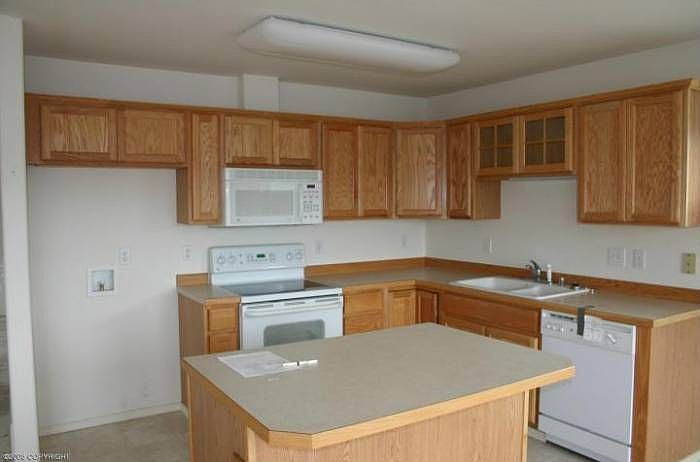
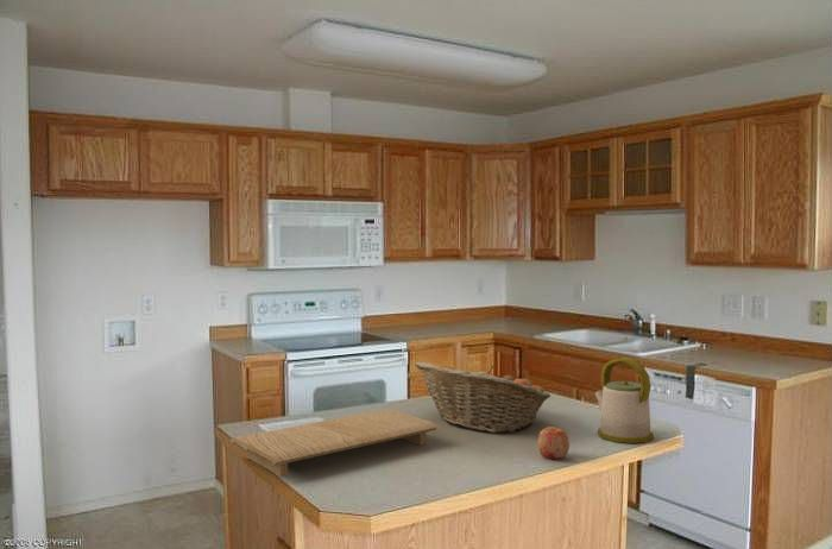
+ apple (553, 442)
+ kettle (620, 396)
+ cutting board (336, 440)
+ fruit basket (480, 390)
